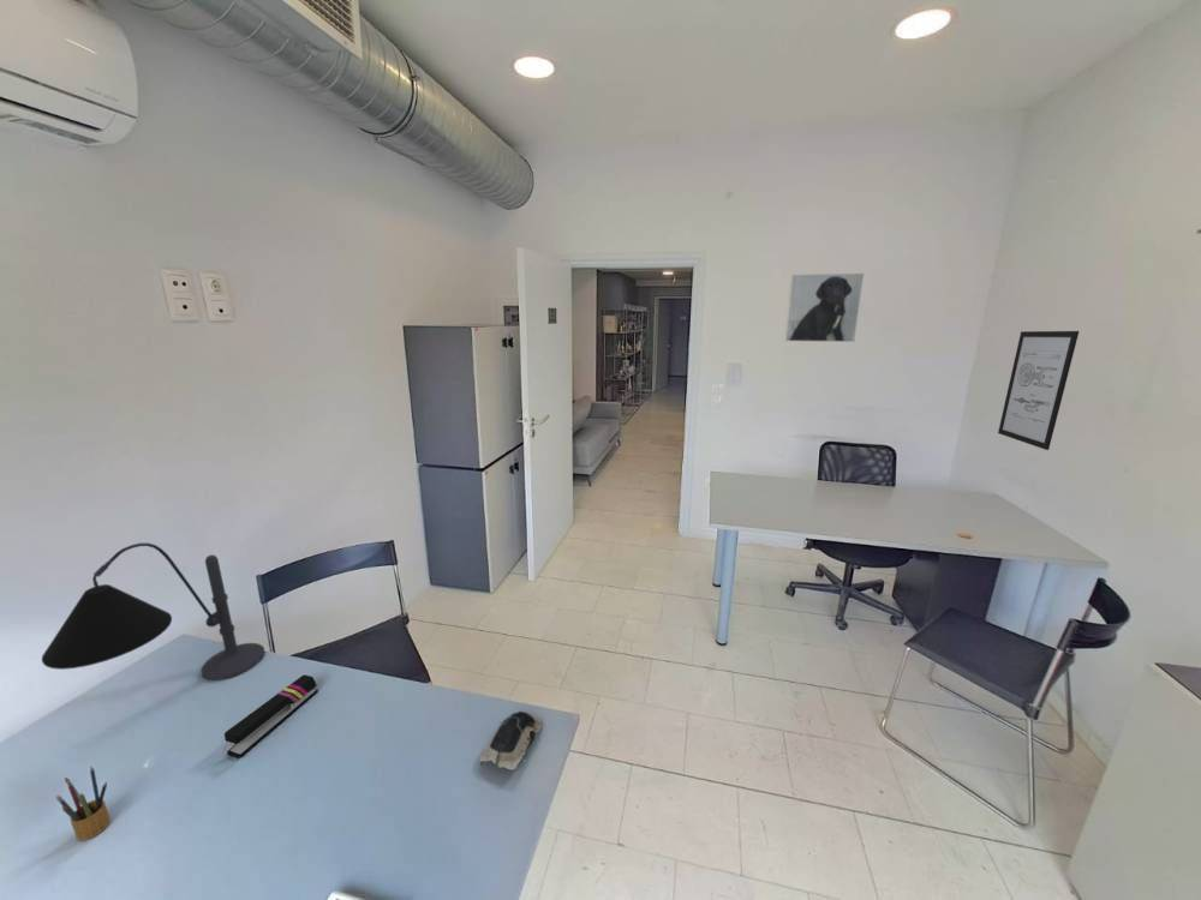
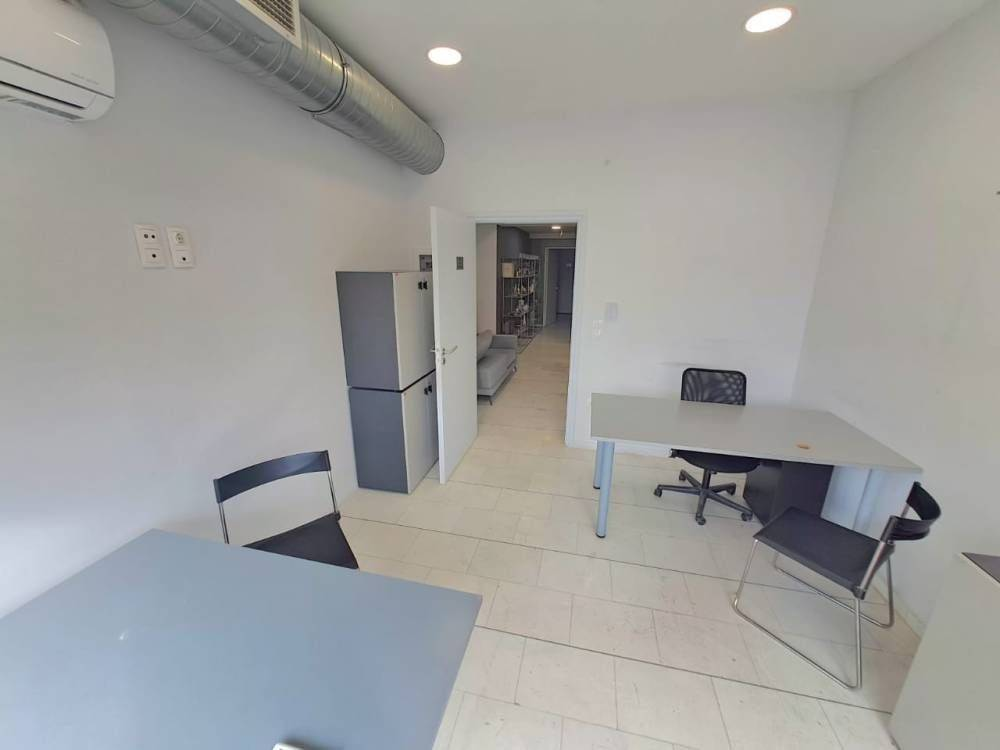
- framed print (823, 308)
- computer mouse (512, 733)
- wall art (1034, 388)
- stapler (274, 710)
- desk lamp (166, 622)
- pencil box (89, 804)
